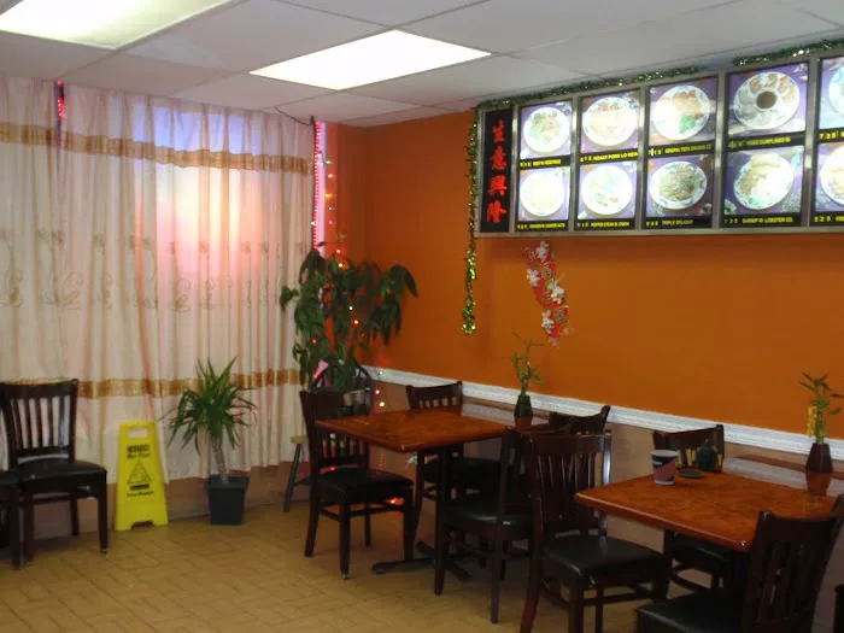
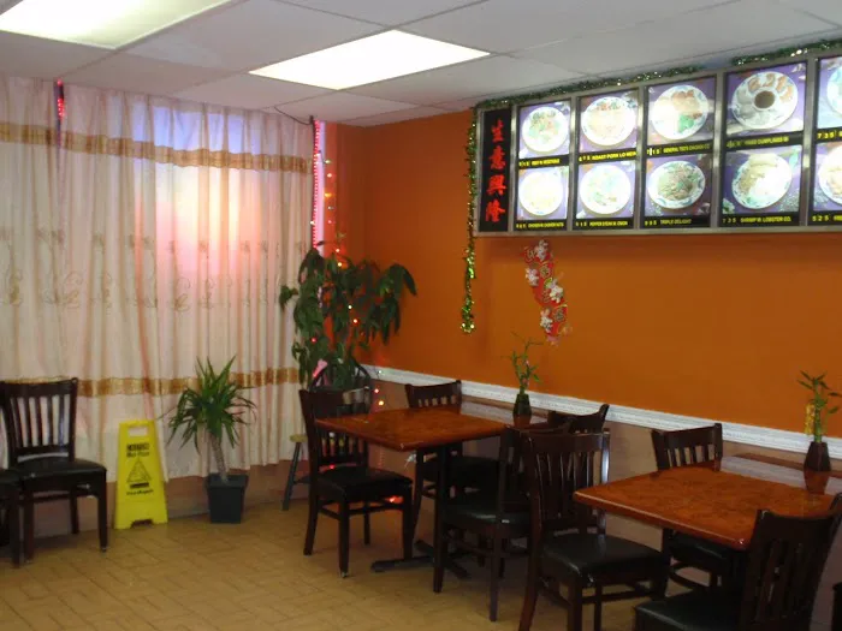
- teapot (692, 456)
- cup (663, 467)
